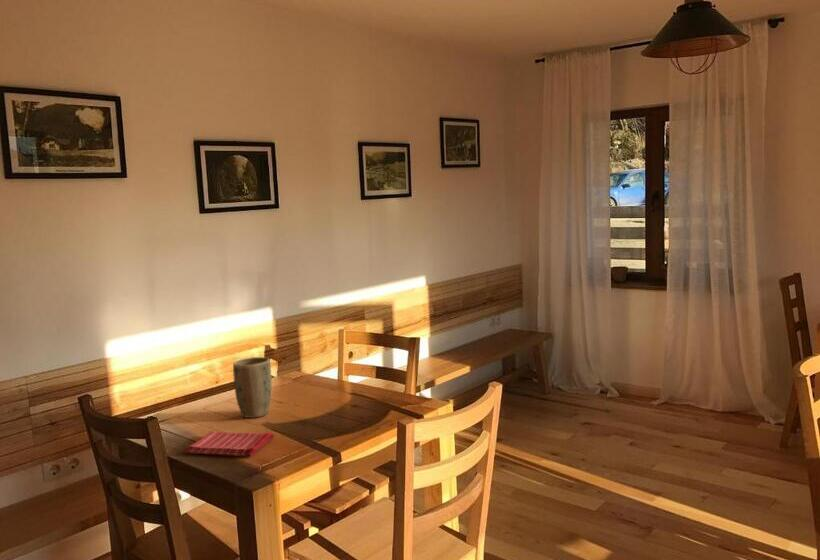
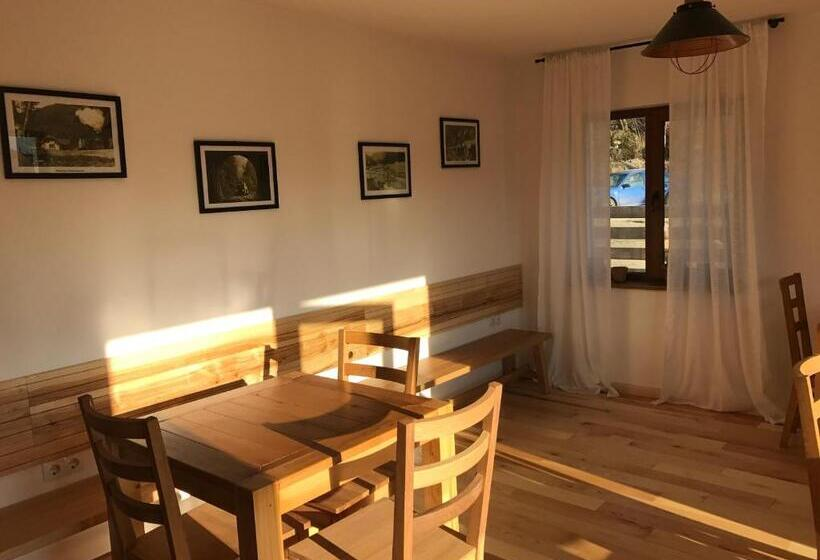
- dish towel (231, 442)
- plant pot (253, 387)
